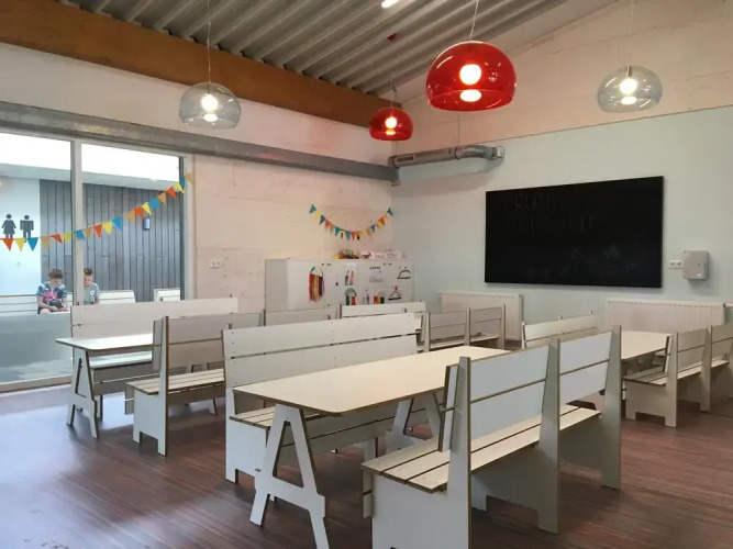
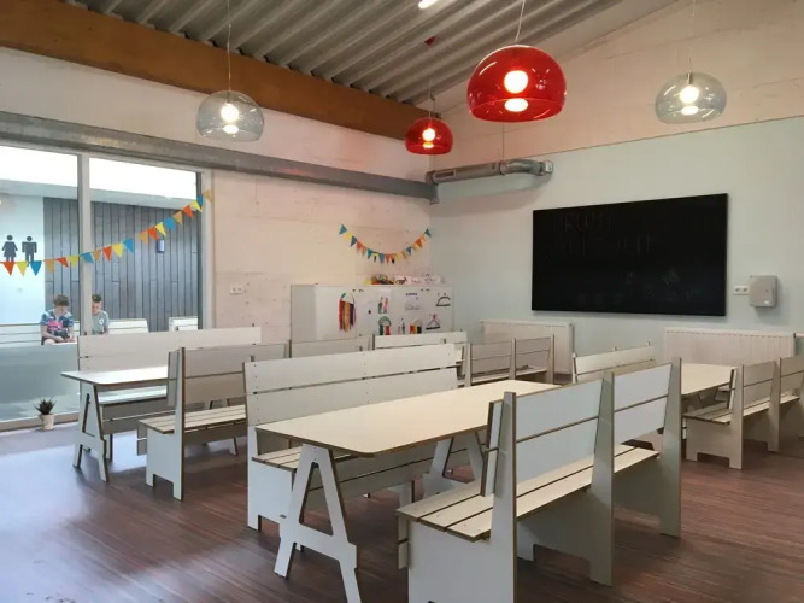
+ potted plant (45, 412)
